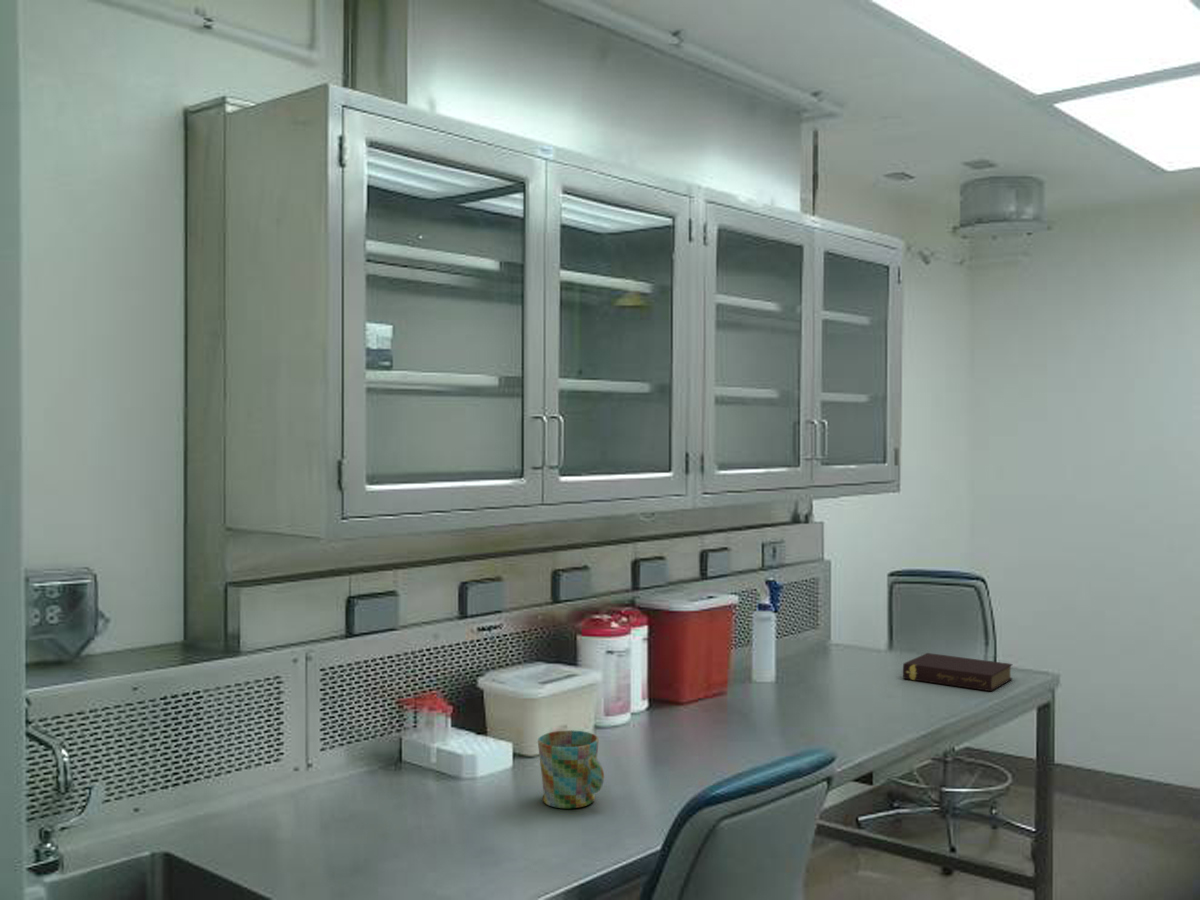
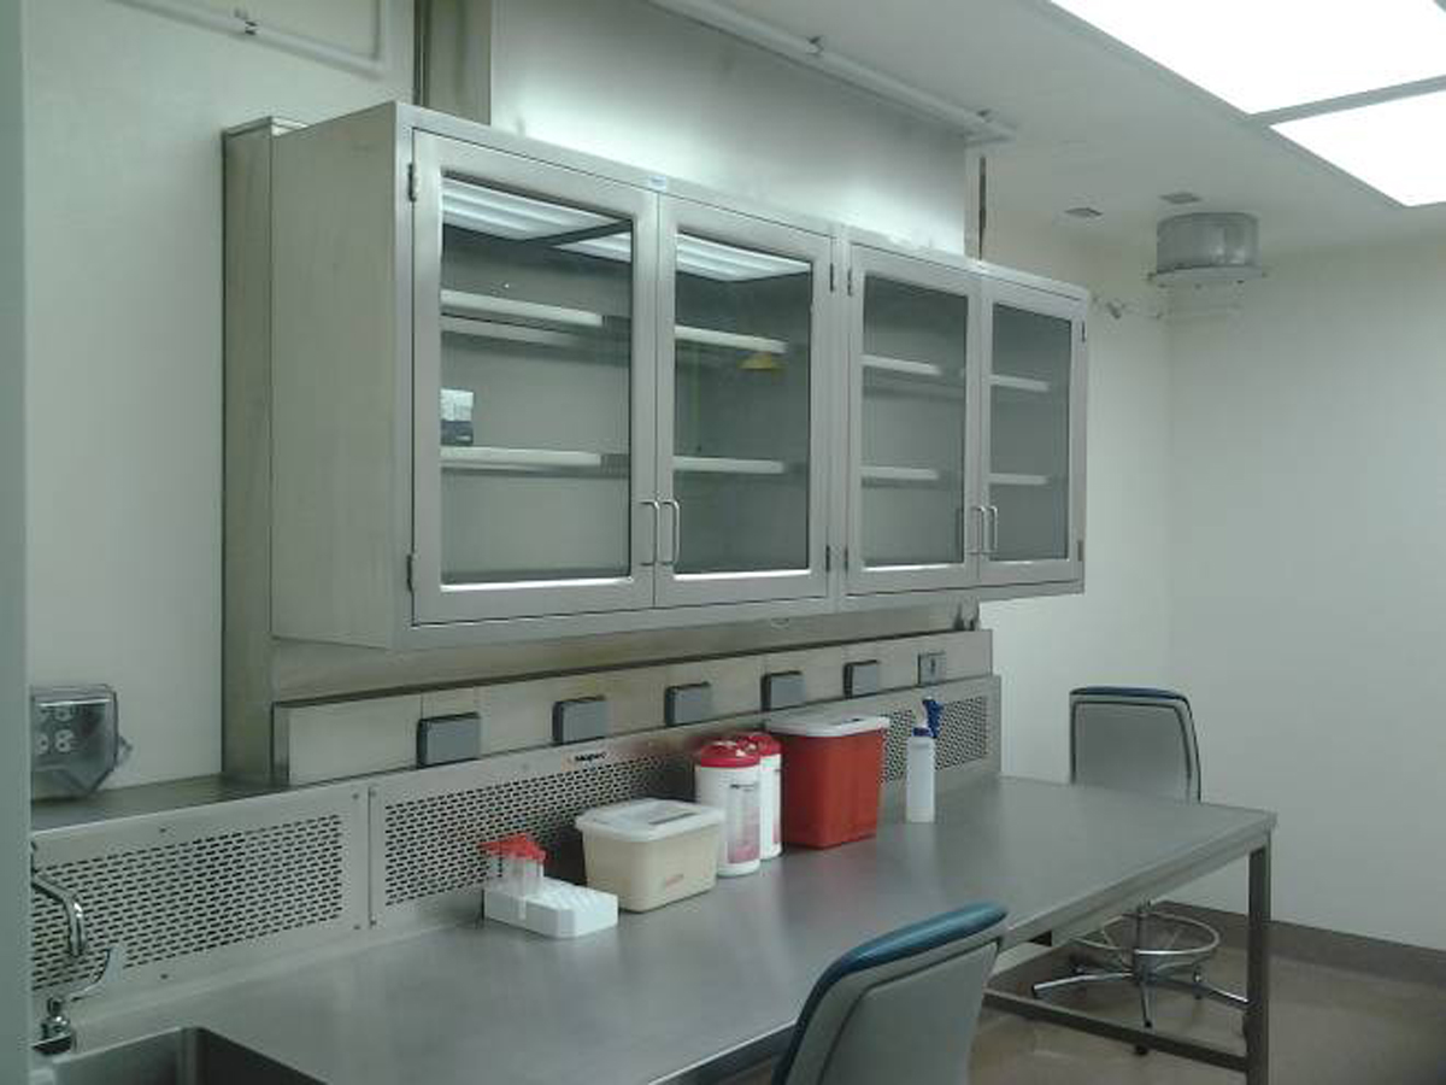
- book (957, 671)
- mug (573, 771)
